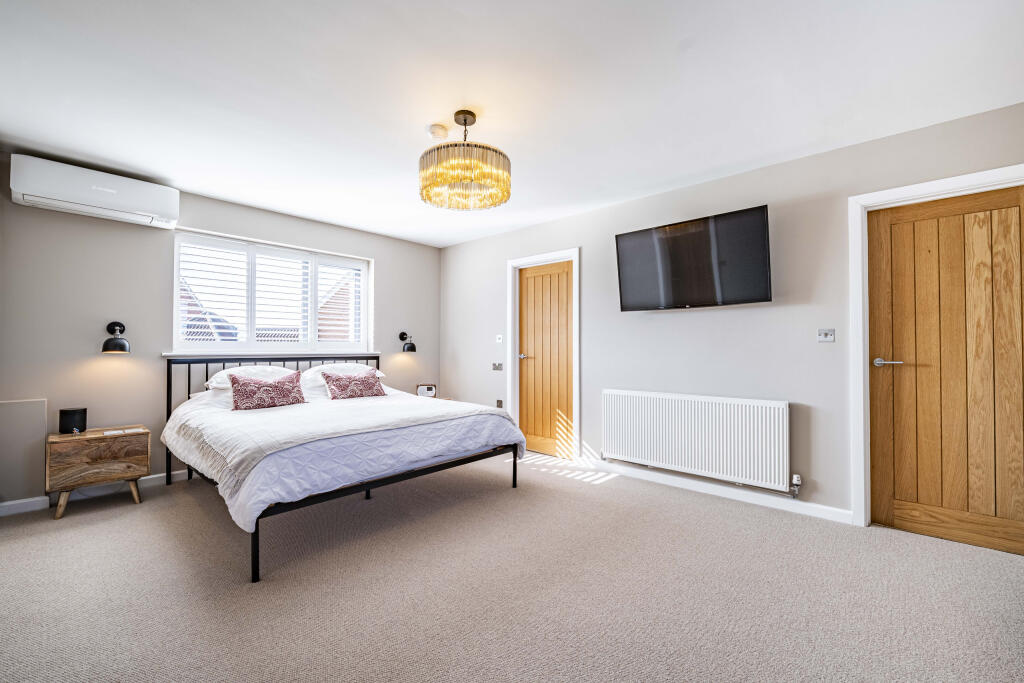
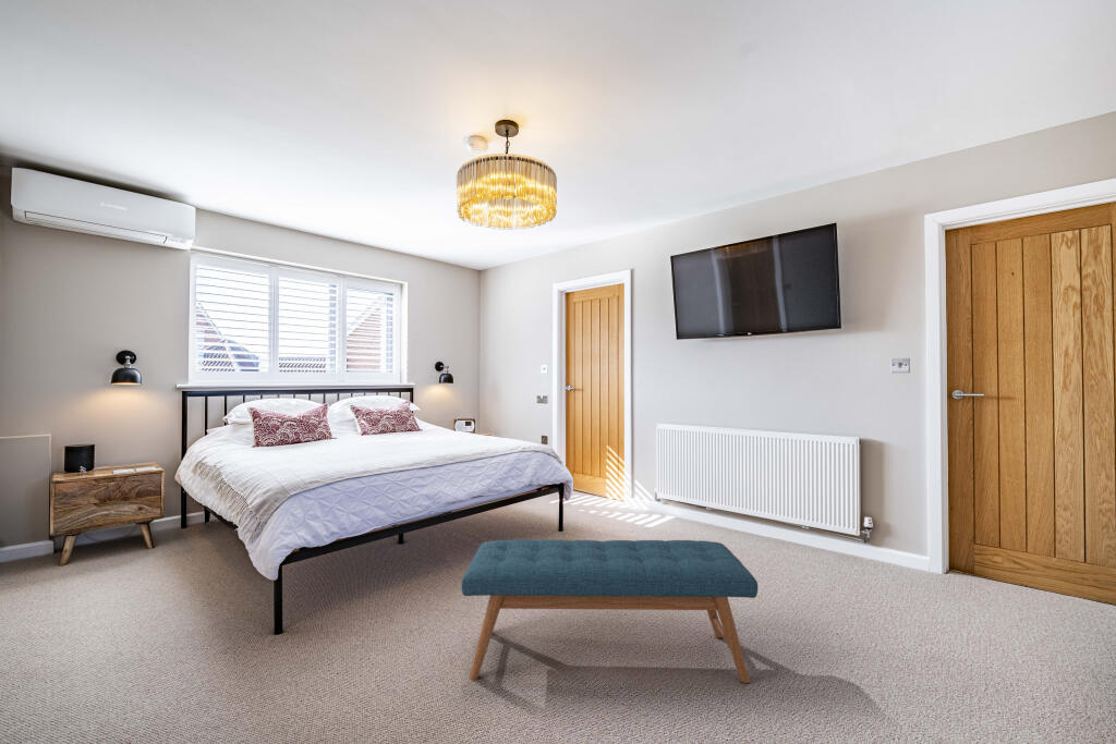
+ bench (605, 602)
